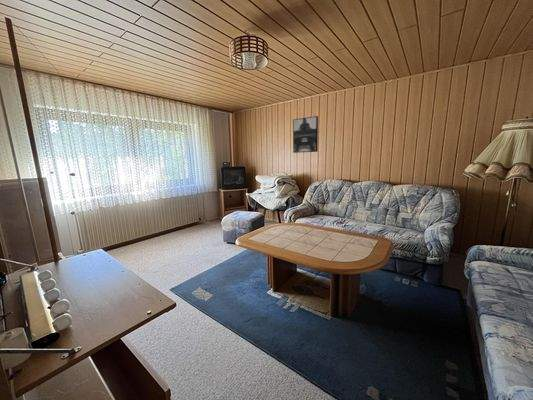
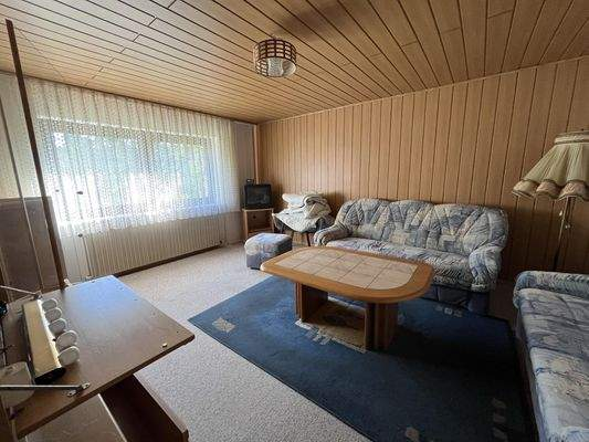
- wall art (305, 135)
